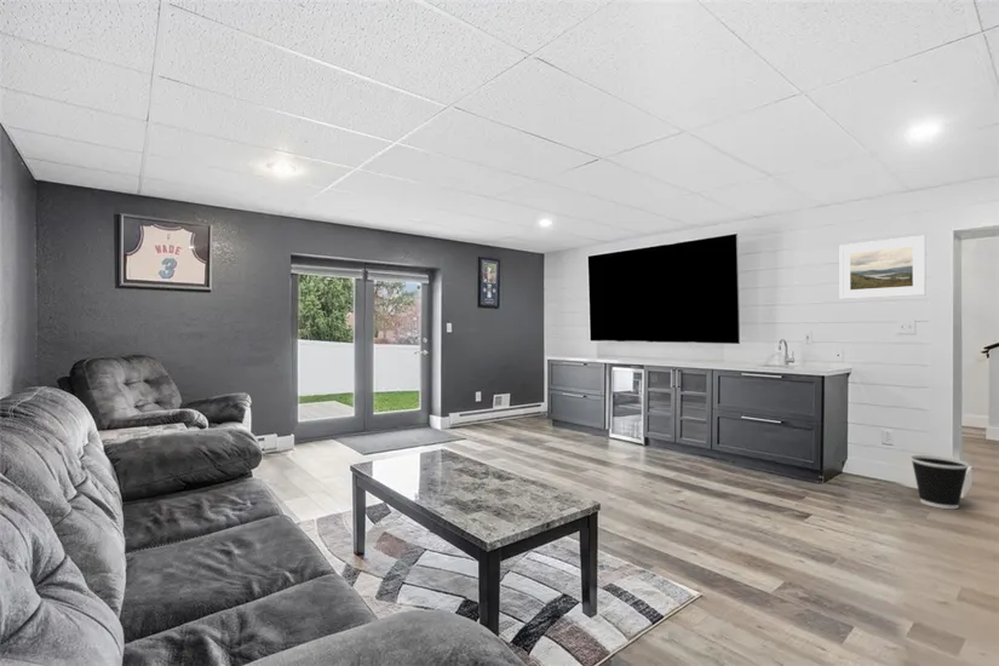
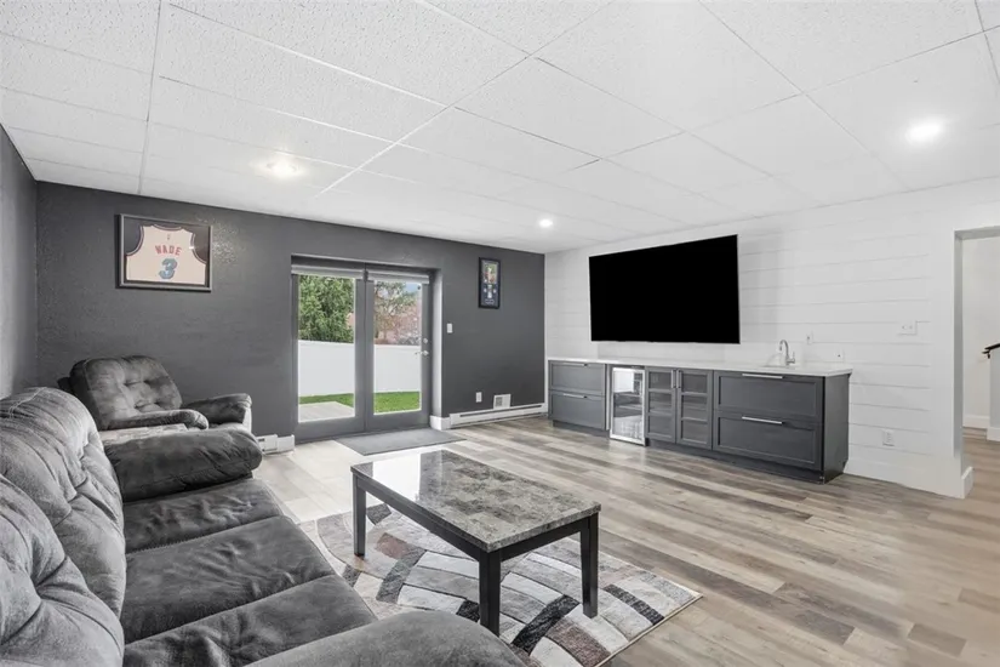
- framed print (880, 269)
- wastebasket (938, 482)
